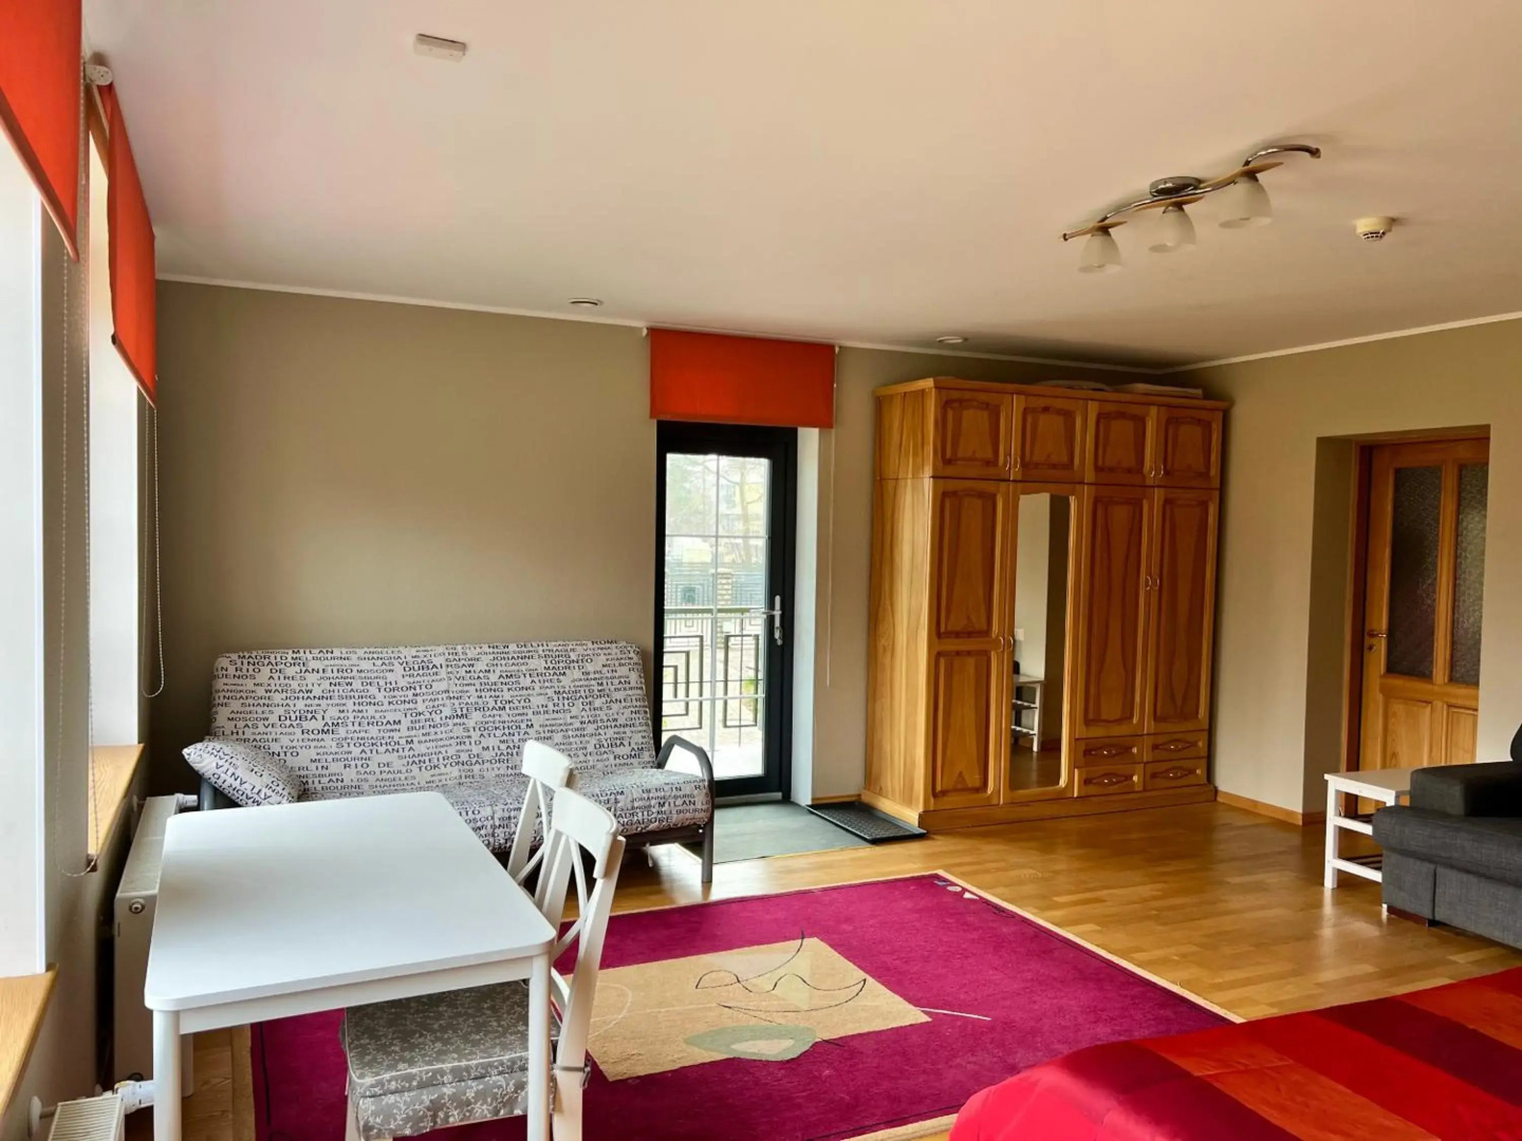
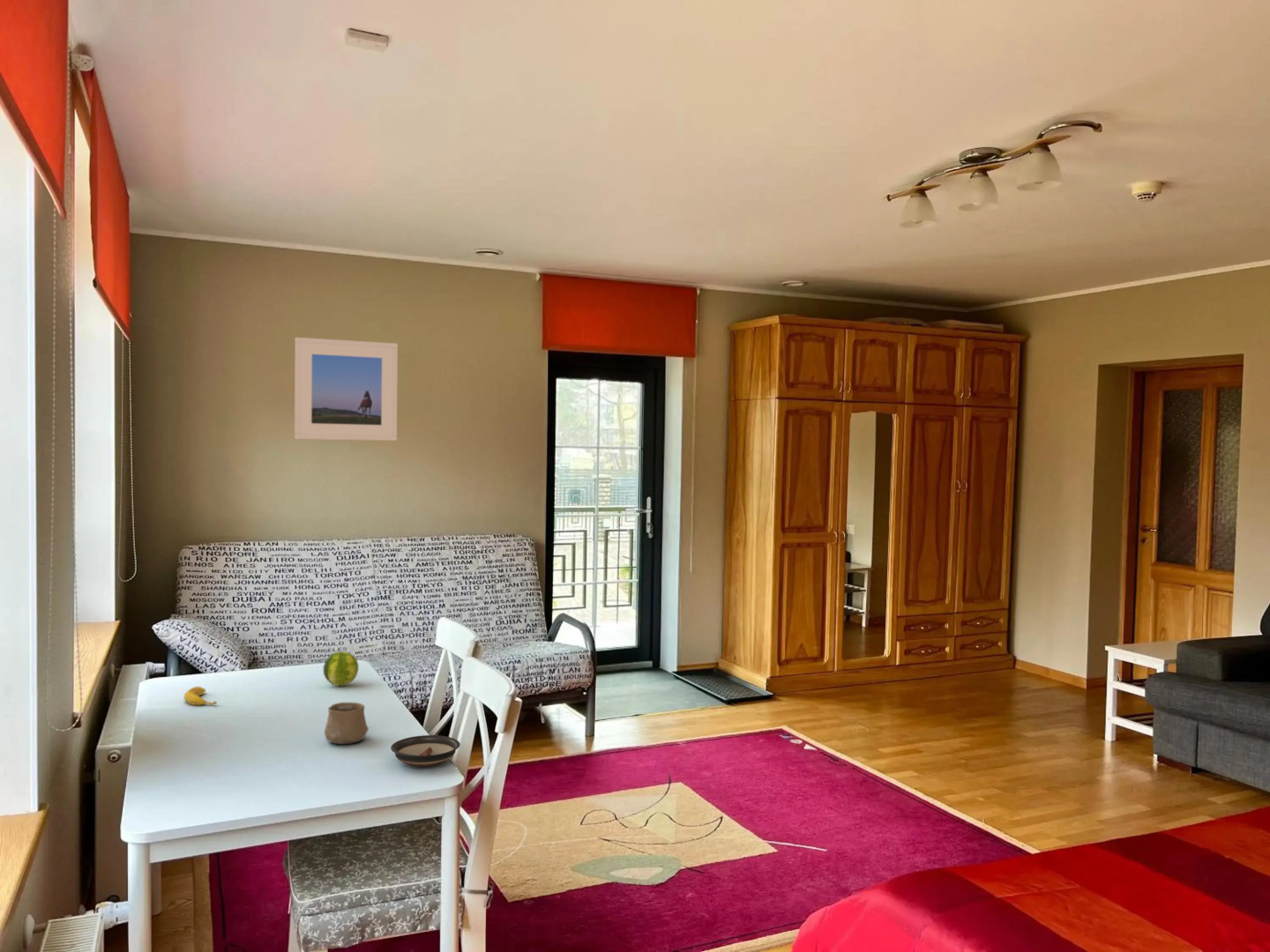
+ cup (346, 724)
+ saucer (425, 753)
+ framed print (347, 390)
+ banana (202, 694)
+ fruit (340, 668)
